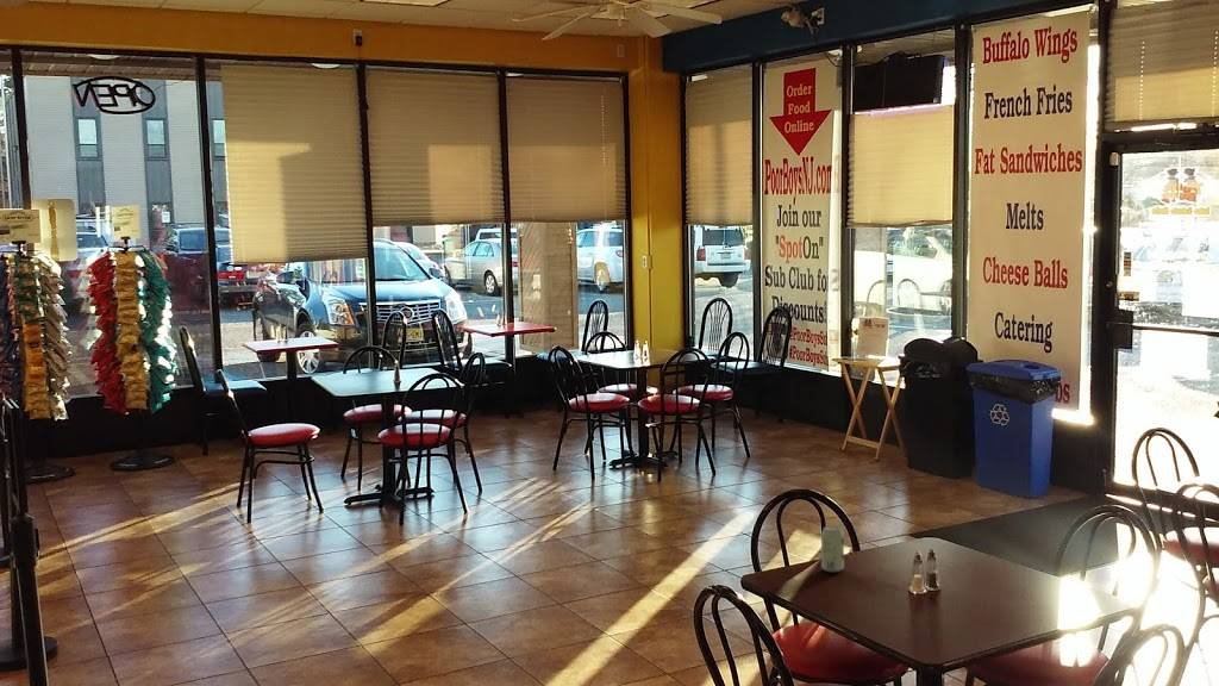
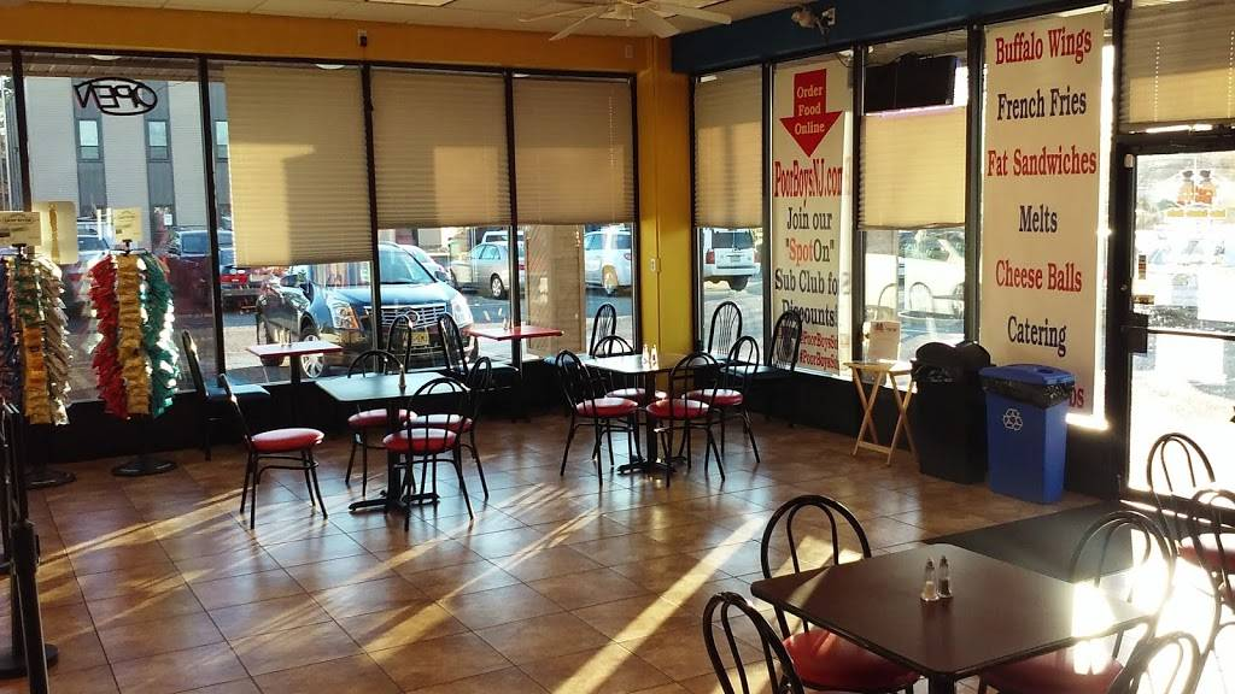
- beverage can (832, 549)
